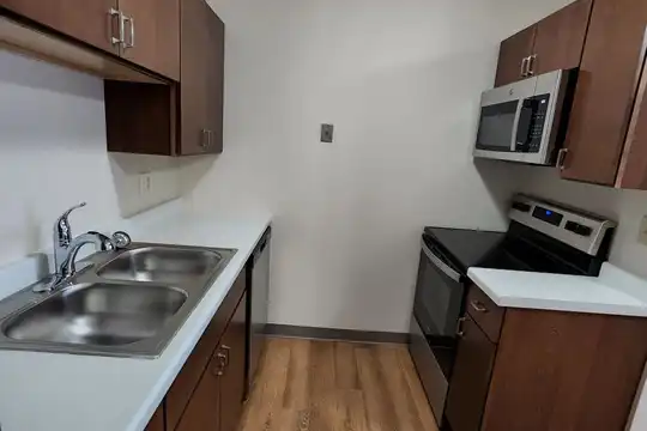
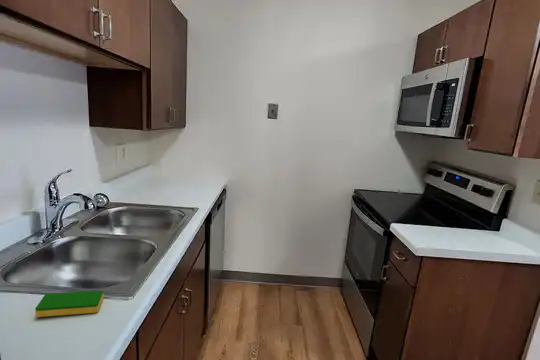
+ dish sponge (71, 303)
